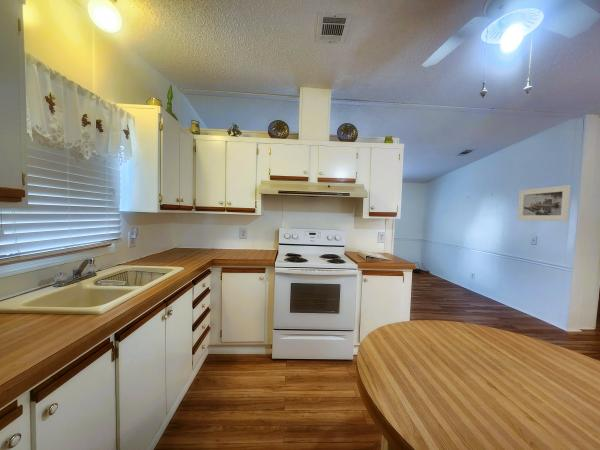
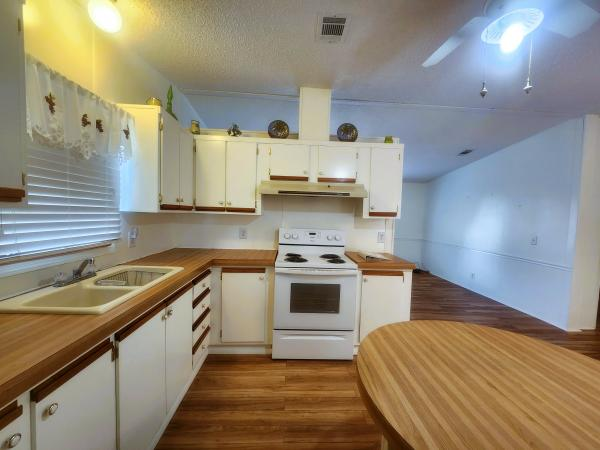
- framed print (541, 204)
